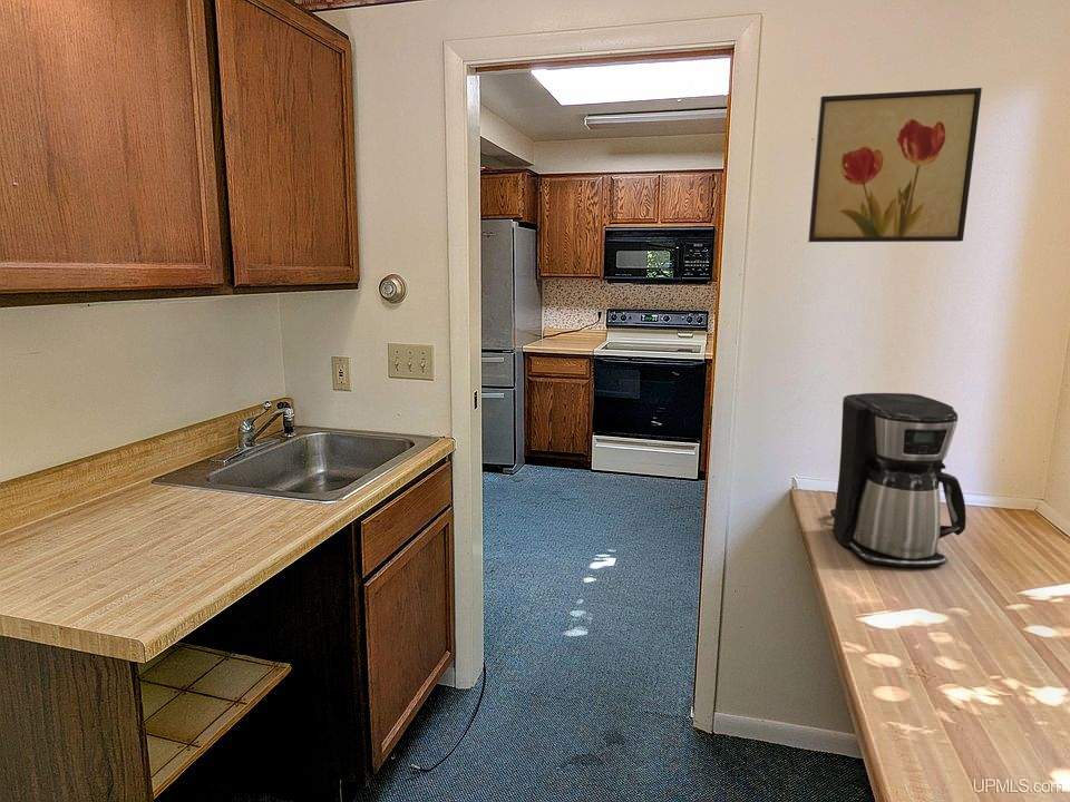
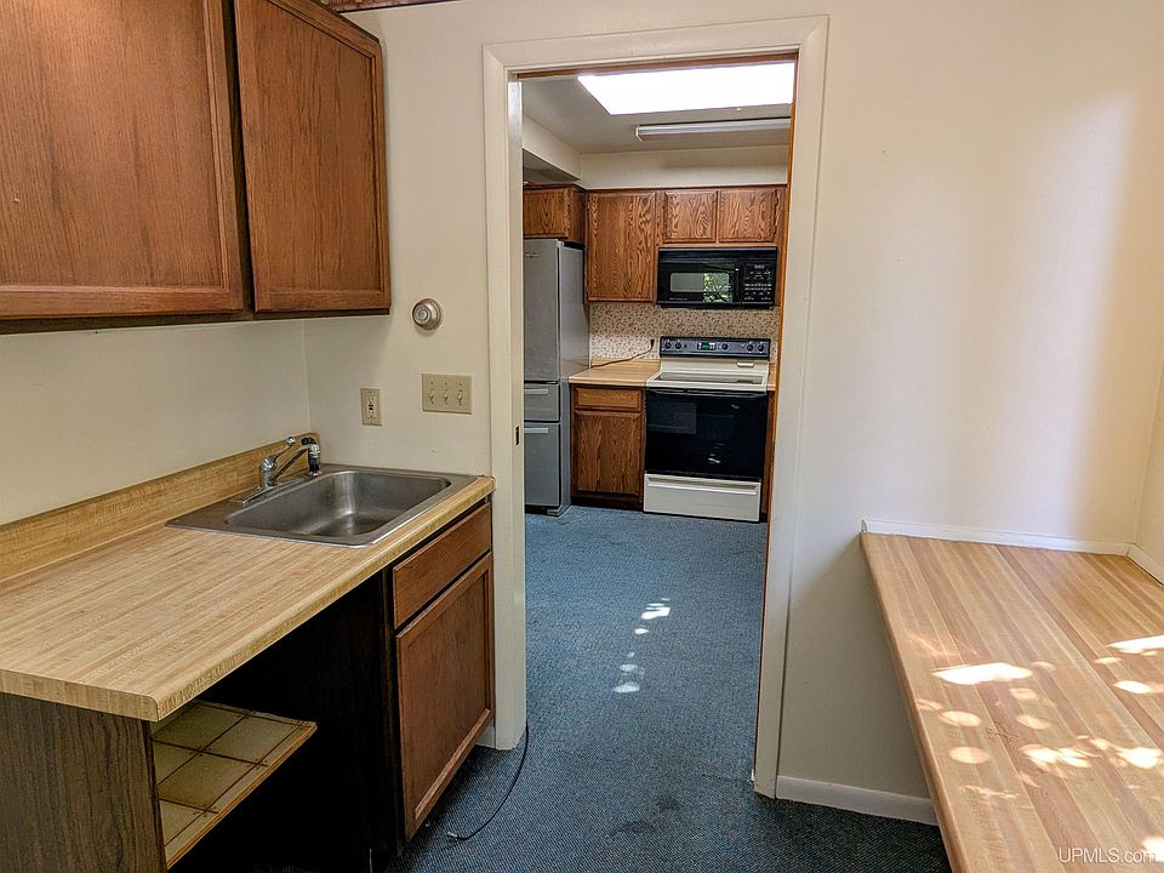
- coffee maker (898, 470)
- wall art (889, 169)
